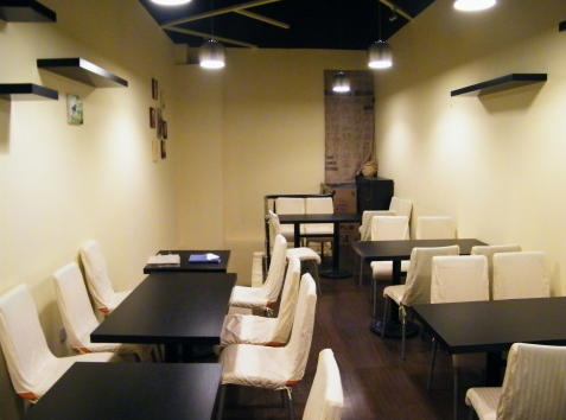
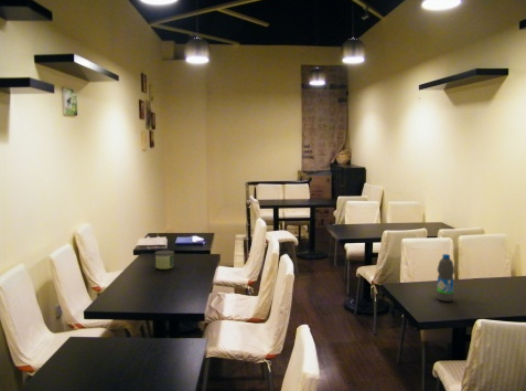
+ candle (164, 260)
+ water bottle (446, 276)
